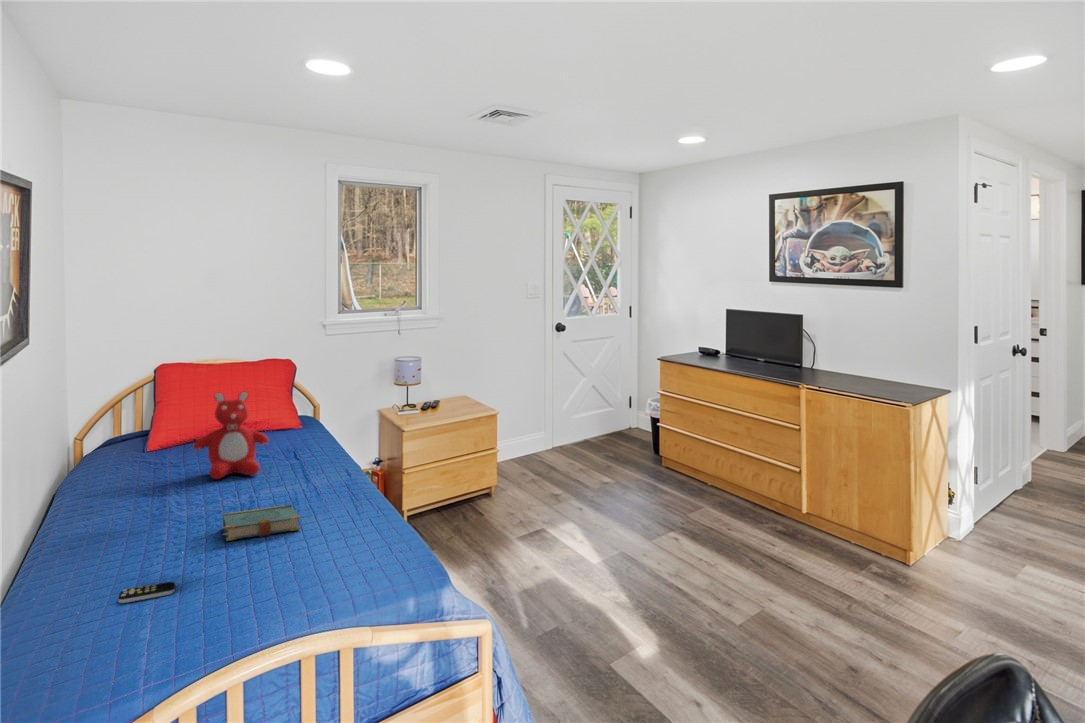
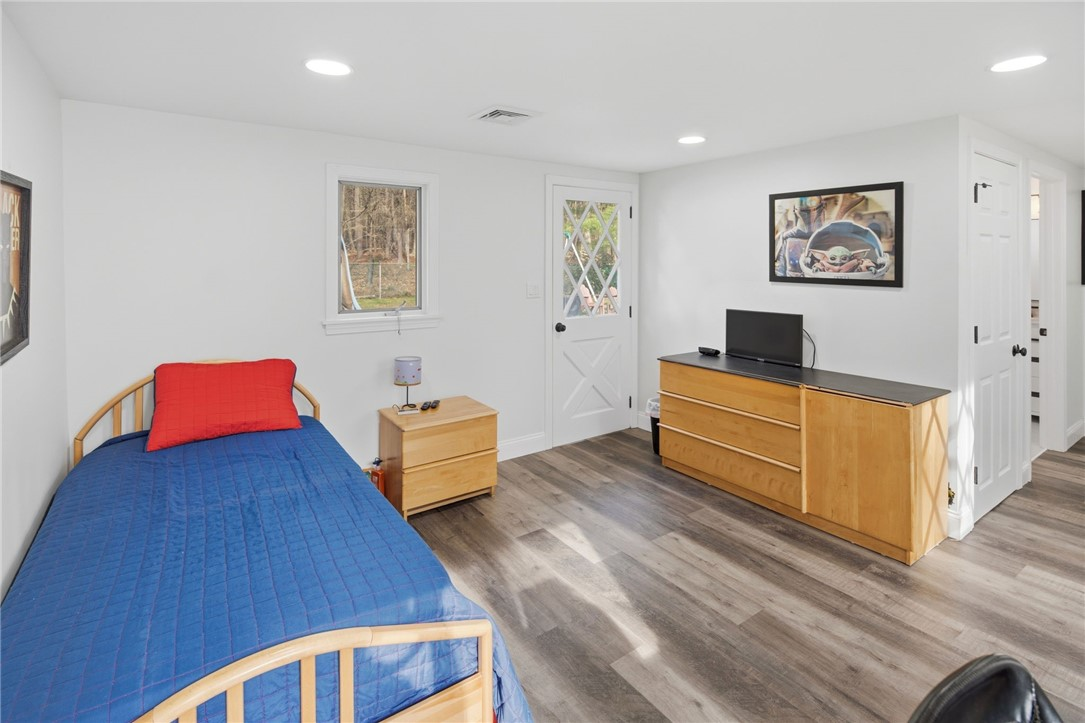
- teddy bear (232, 433)
- book (259, 522)
- remote control (147, 591)
